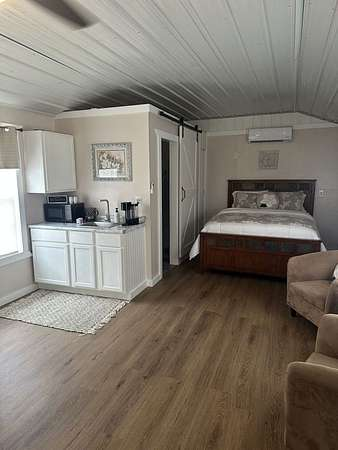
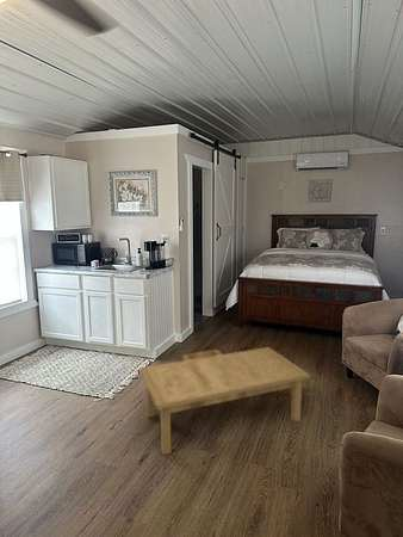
+ coffee table (222, 394)
